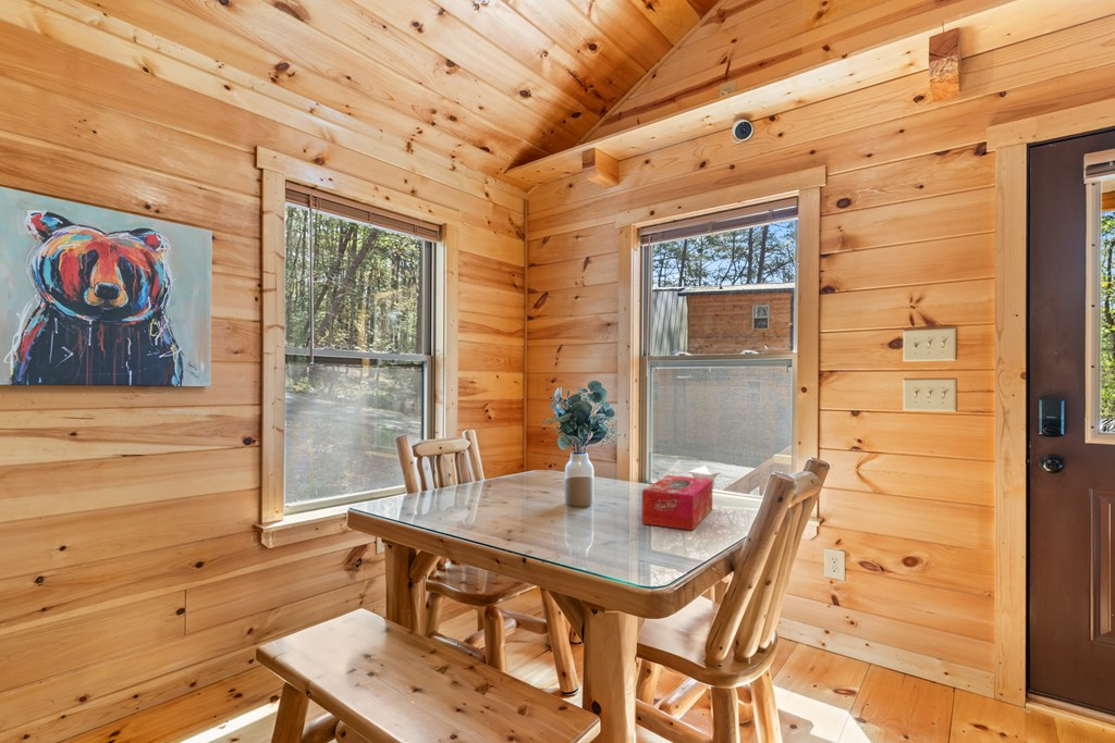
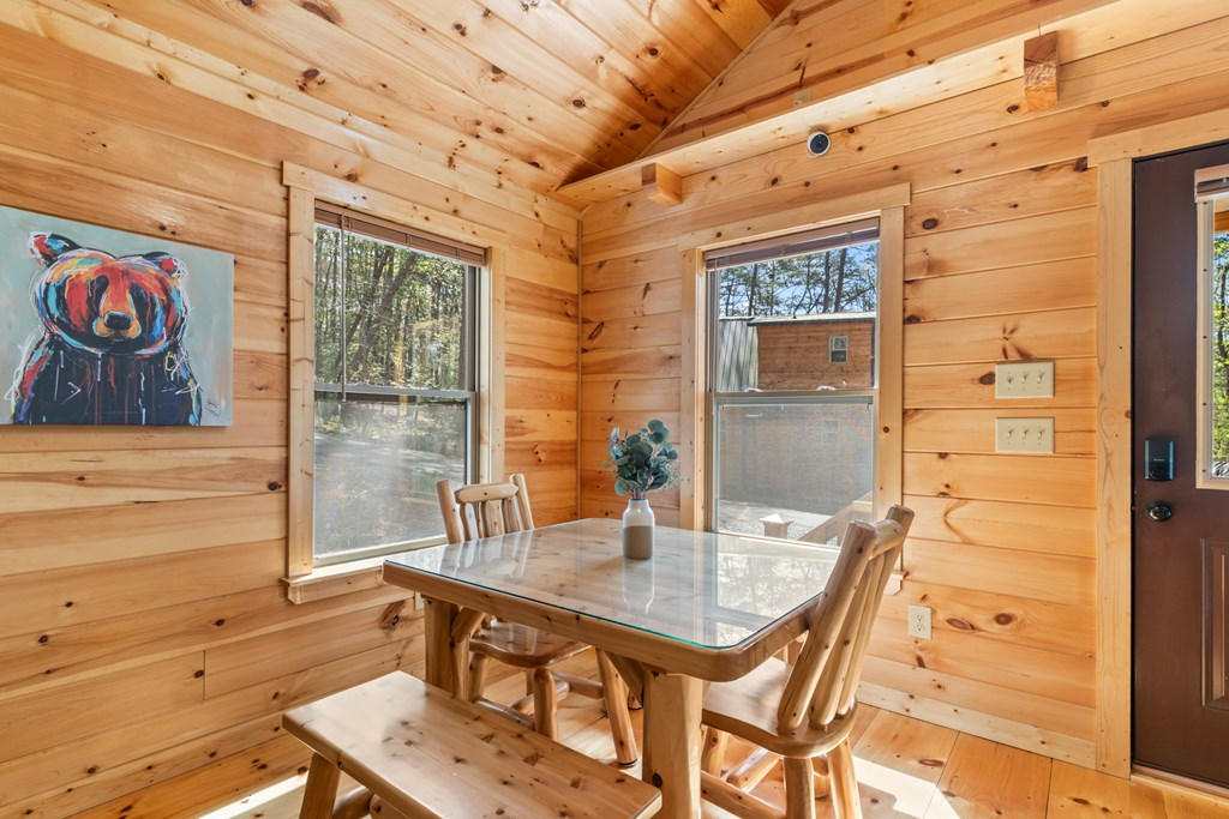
- tissue box (678, 499)
